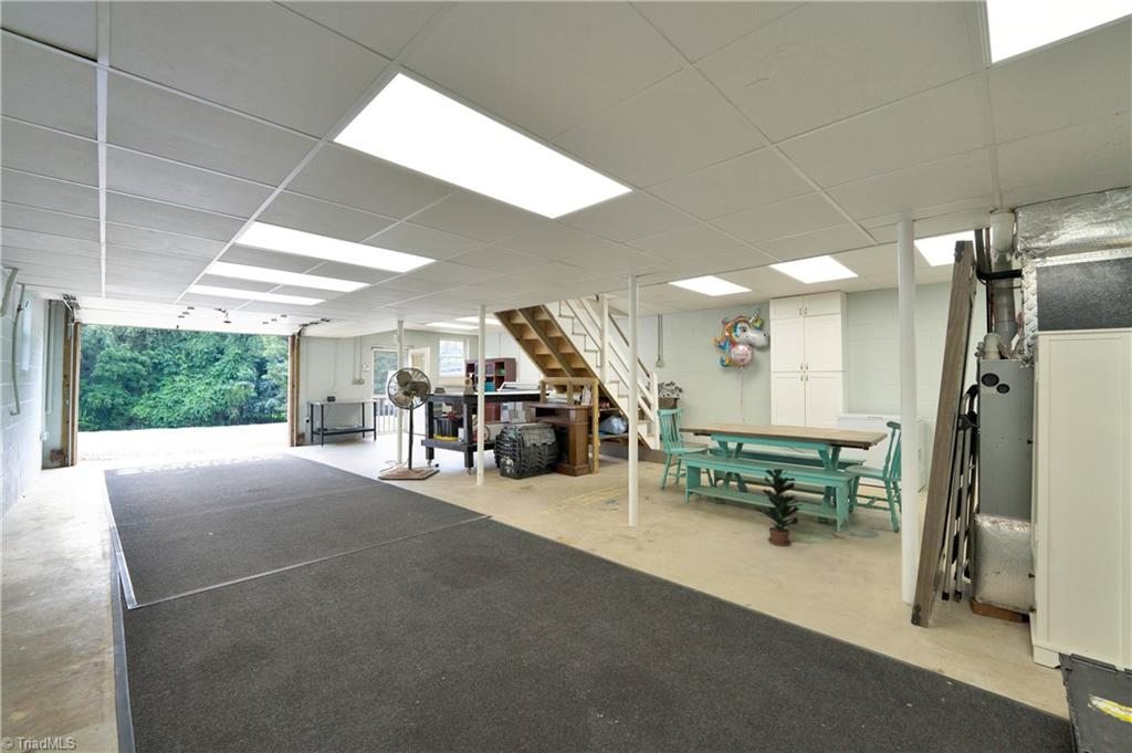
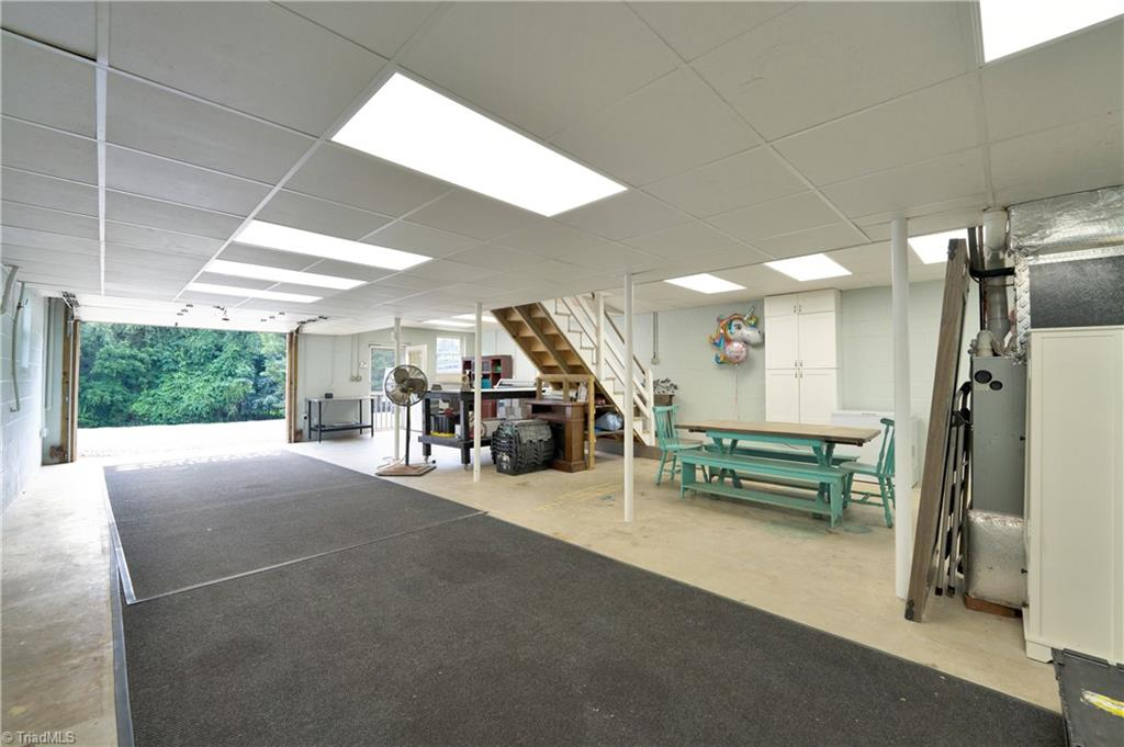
- potted plant (780, 505)
